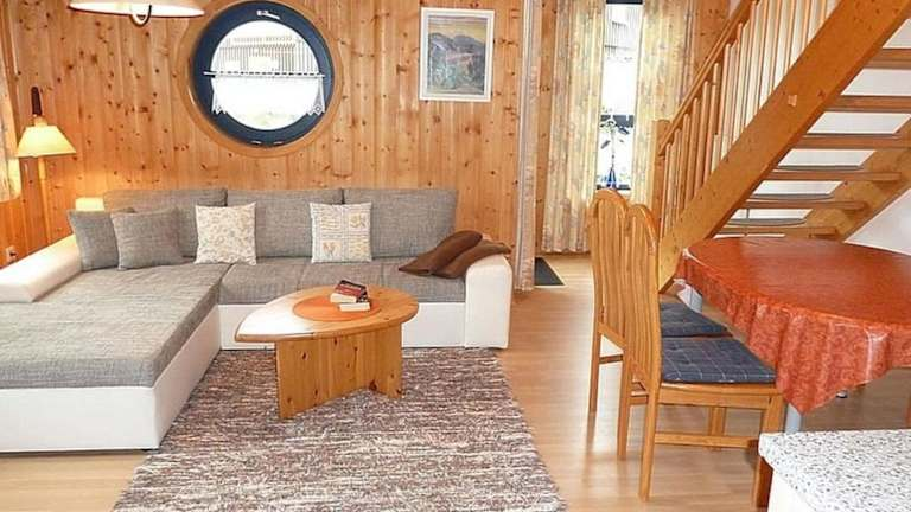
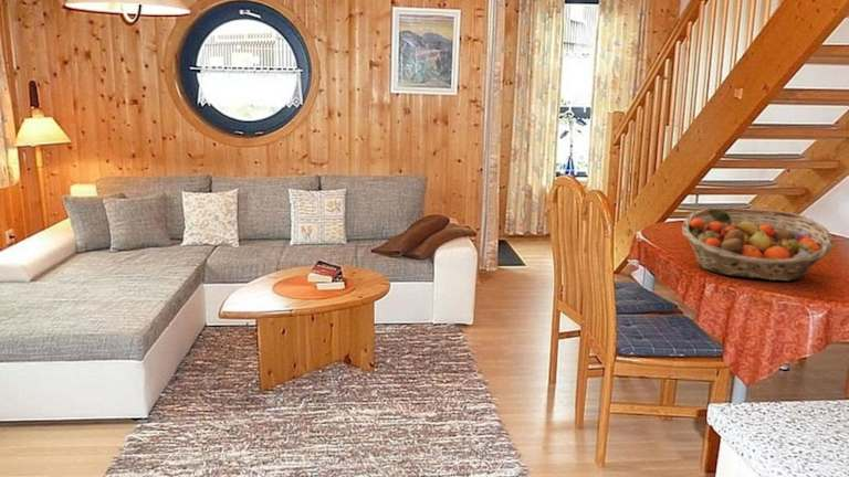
+ fruit basket (753, 242)
